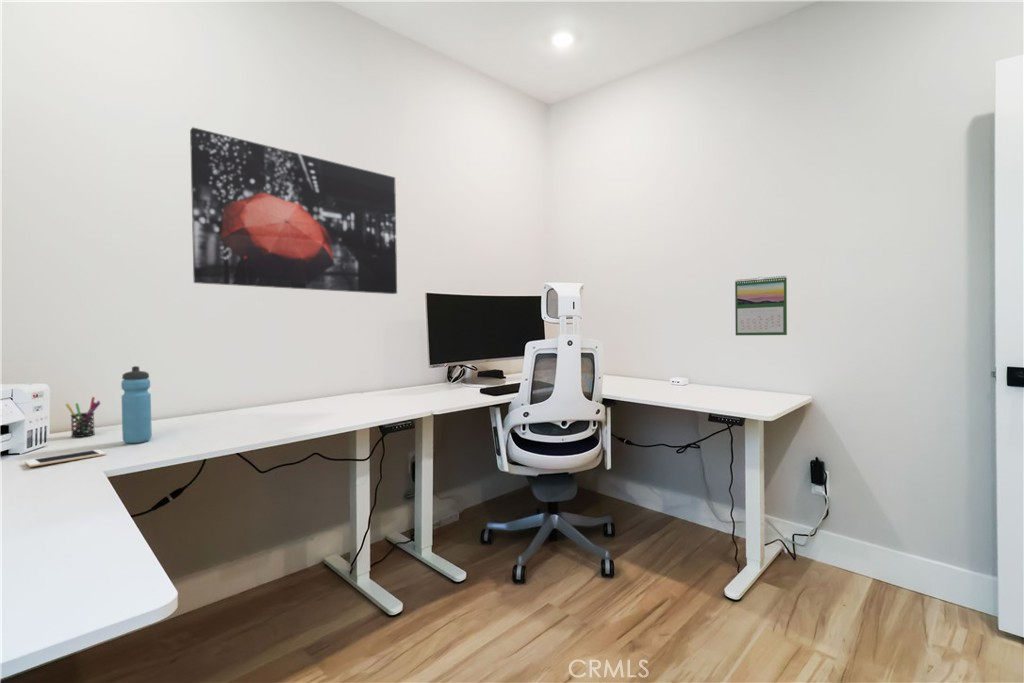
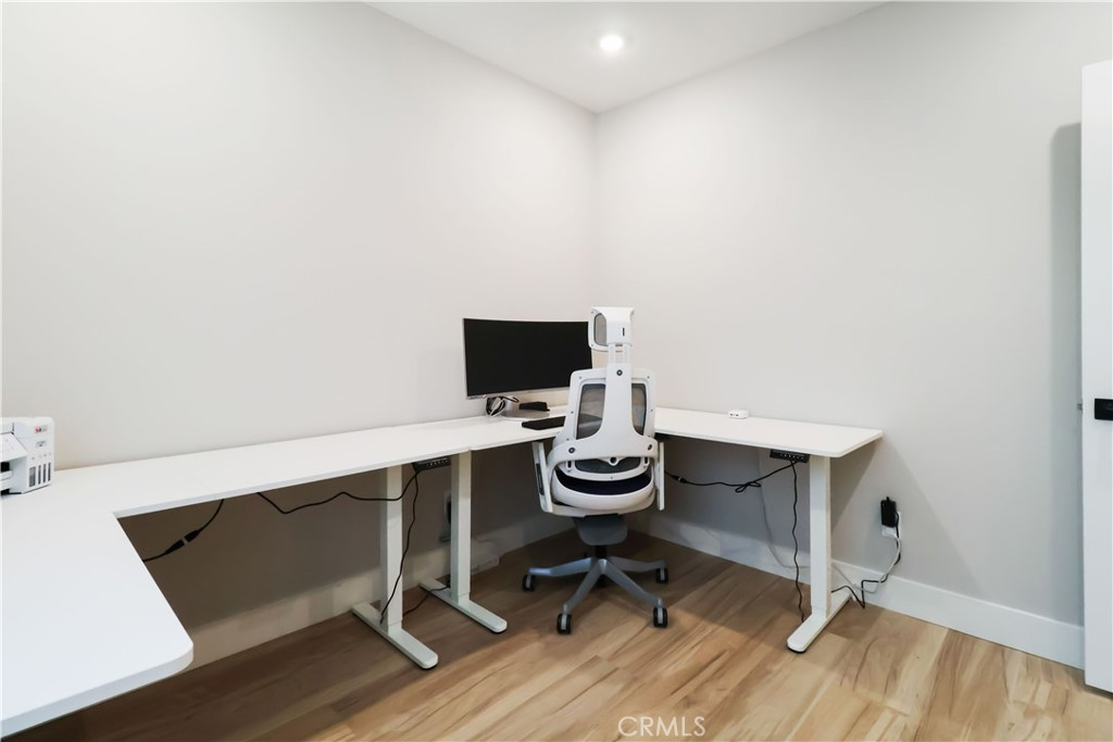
- wall art (308, 223)
- cell phone (66, 457)
- water bottle (136, 403)
- pen holder (82, 416)
- calendar (760, 306)
